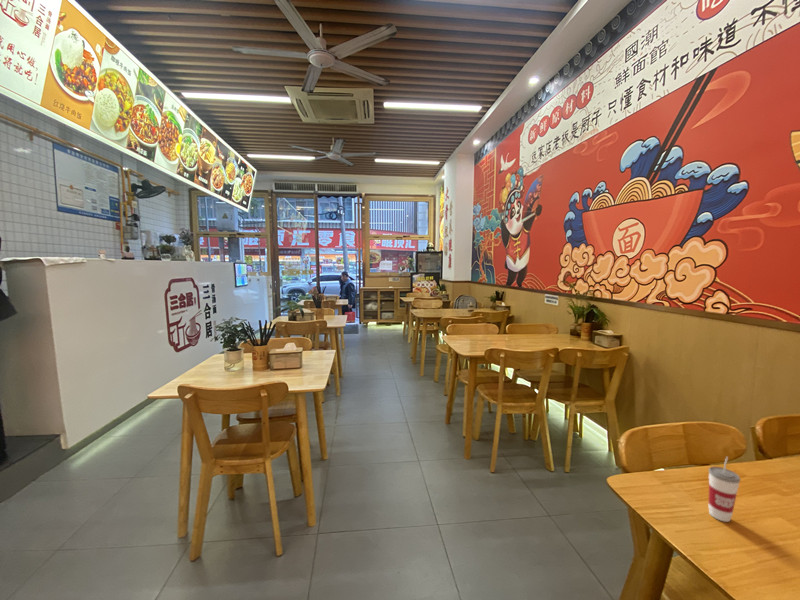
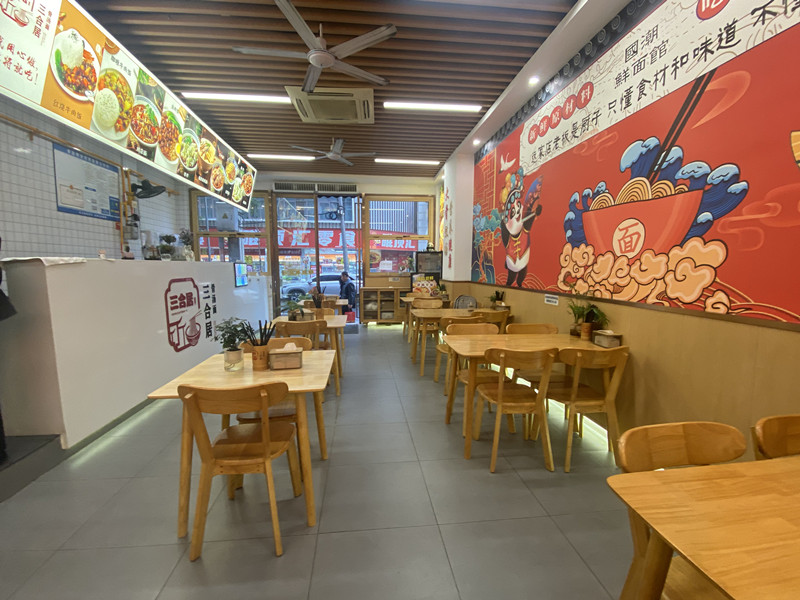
- cup (722, 487)
